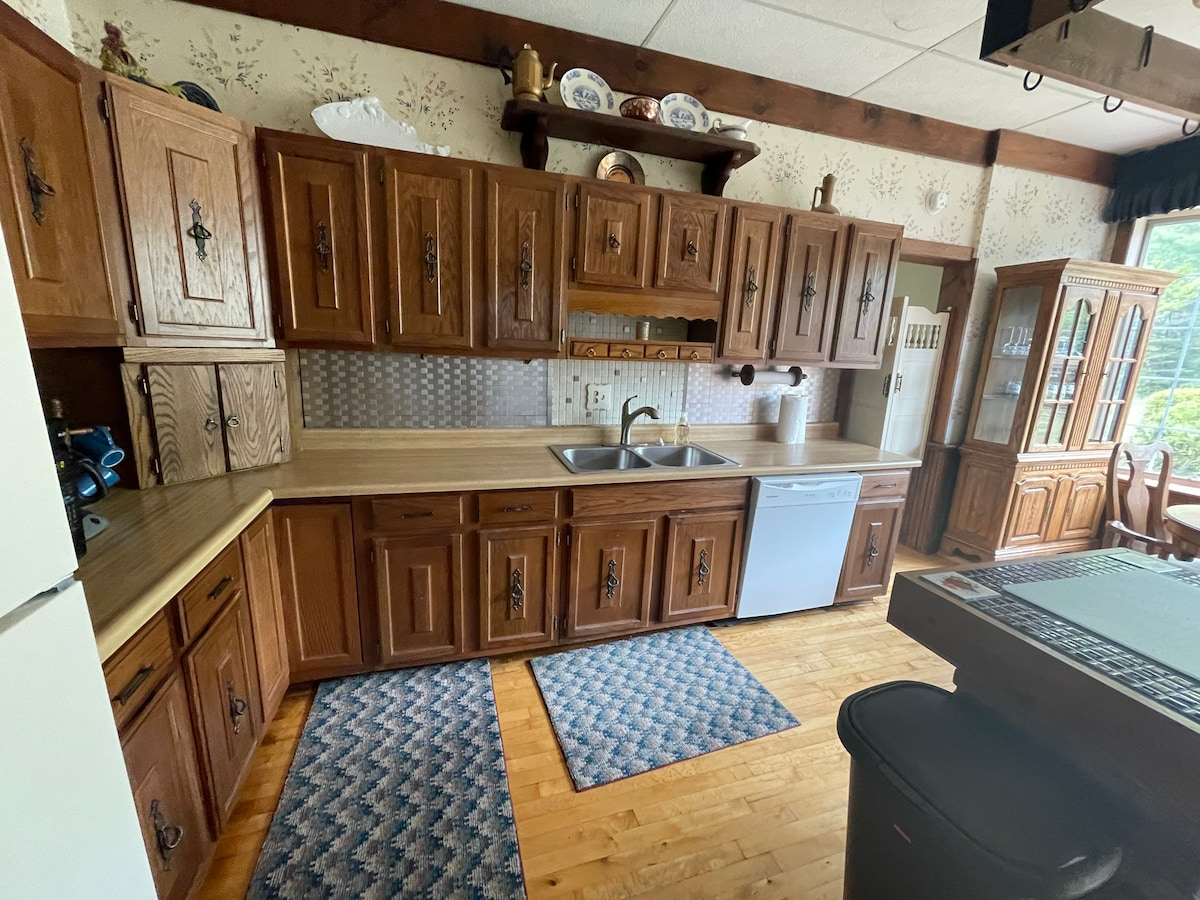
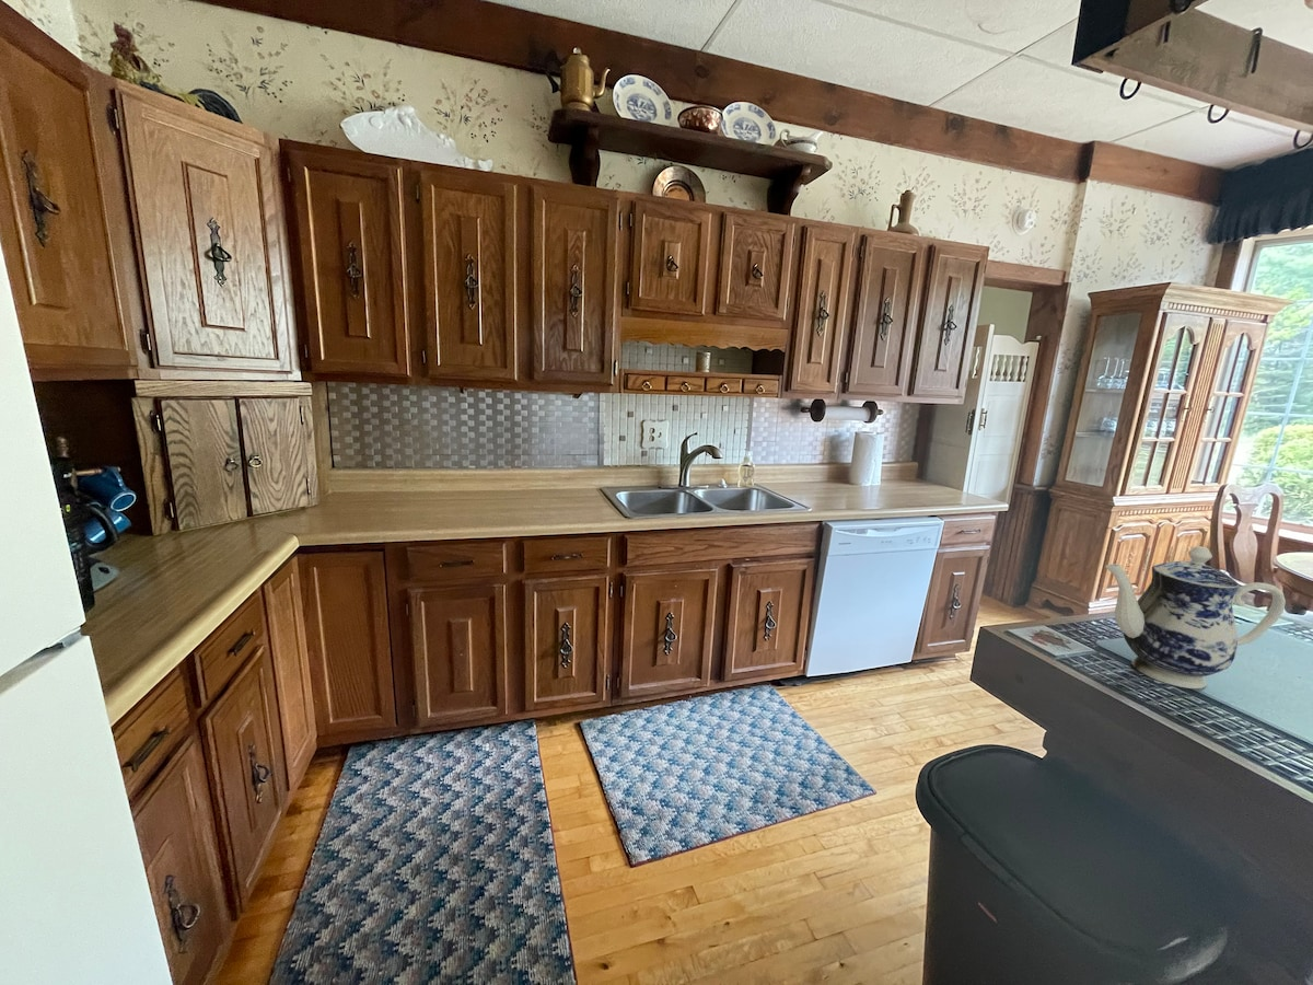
+ teapot (1184, 612)
